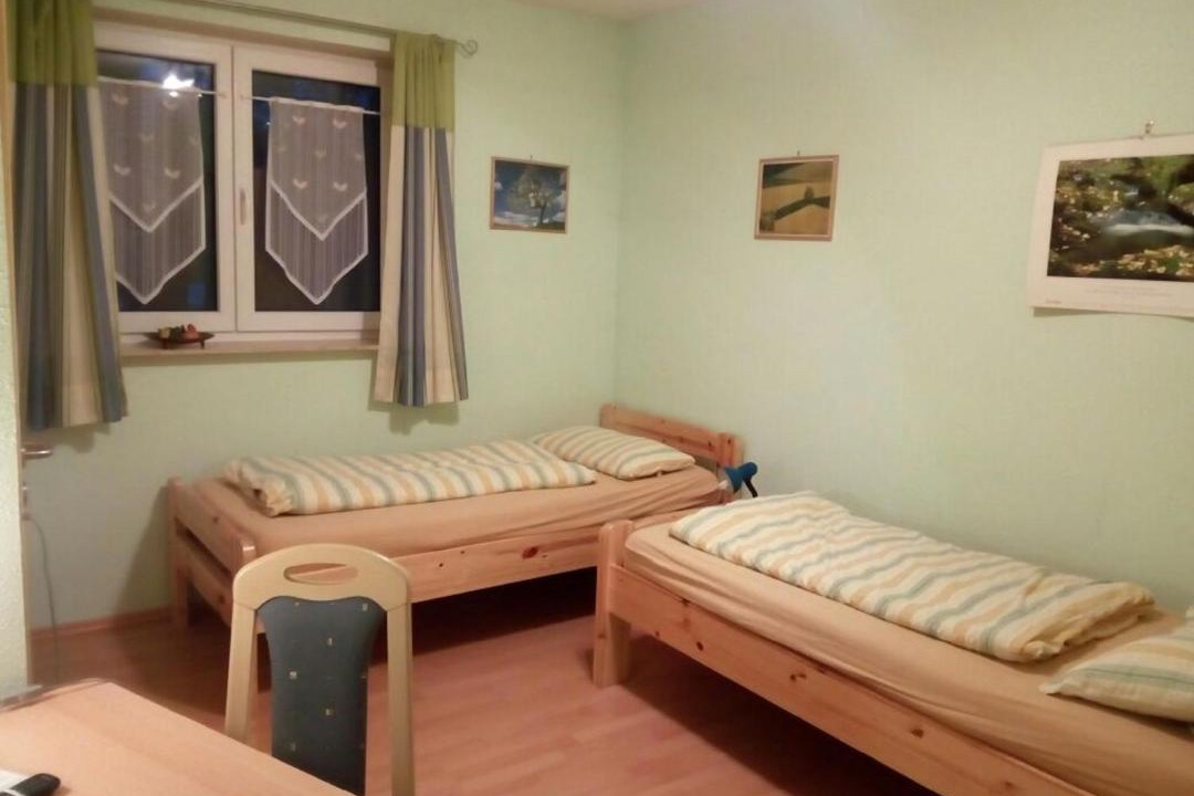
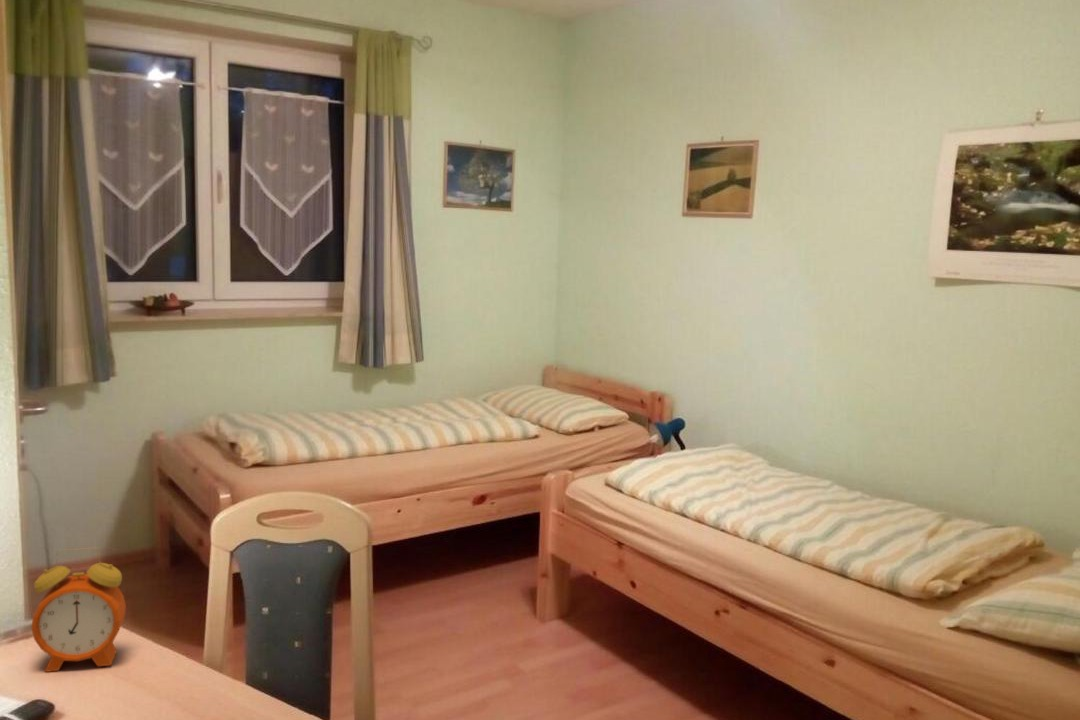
+ alarm clock (79, 606)
